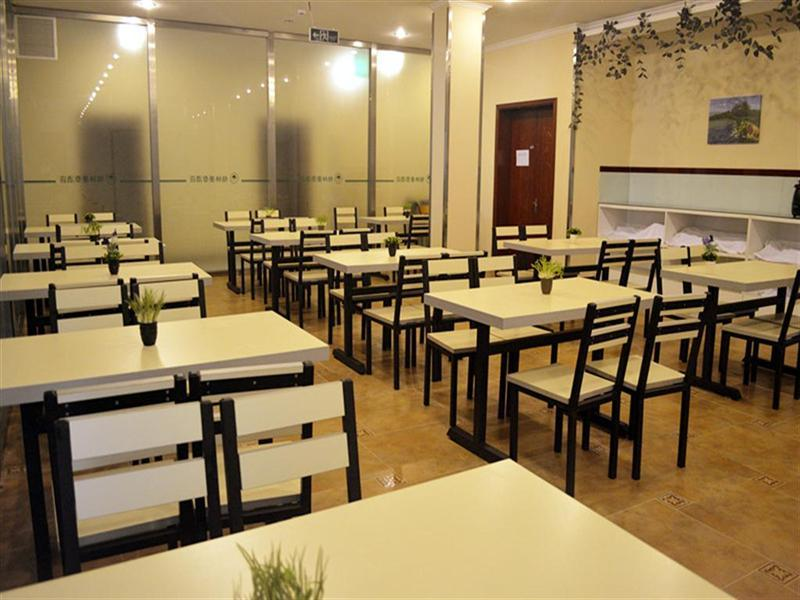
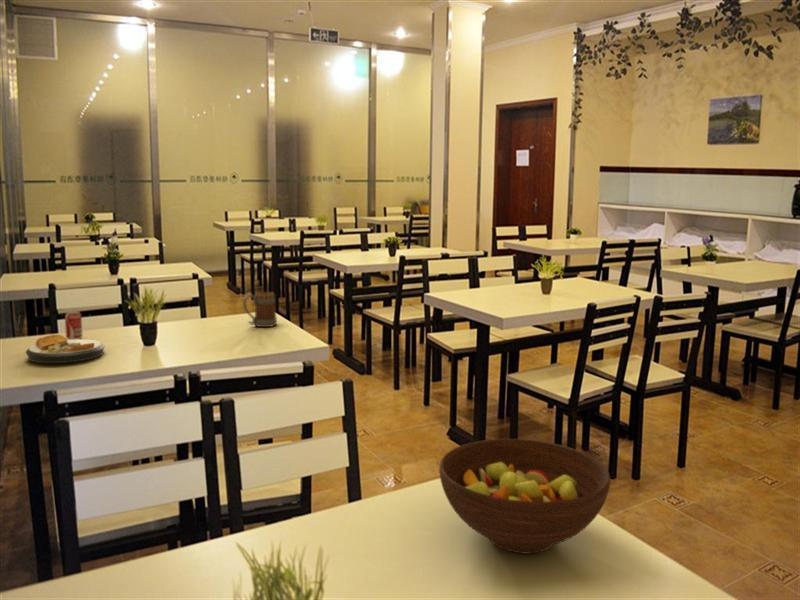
+ beverage can (73, 325)
+ fruit bowl (521, 503)
+ plate (65, 347)
+ mug (260, 309)
